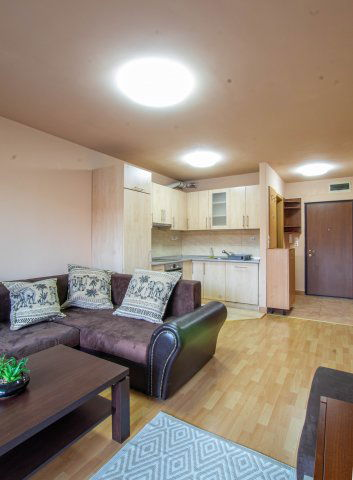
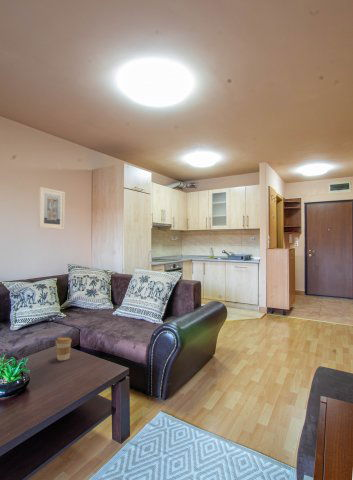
+ coffee cup (63, 347)
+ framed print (52, 209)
